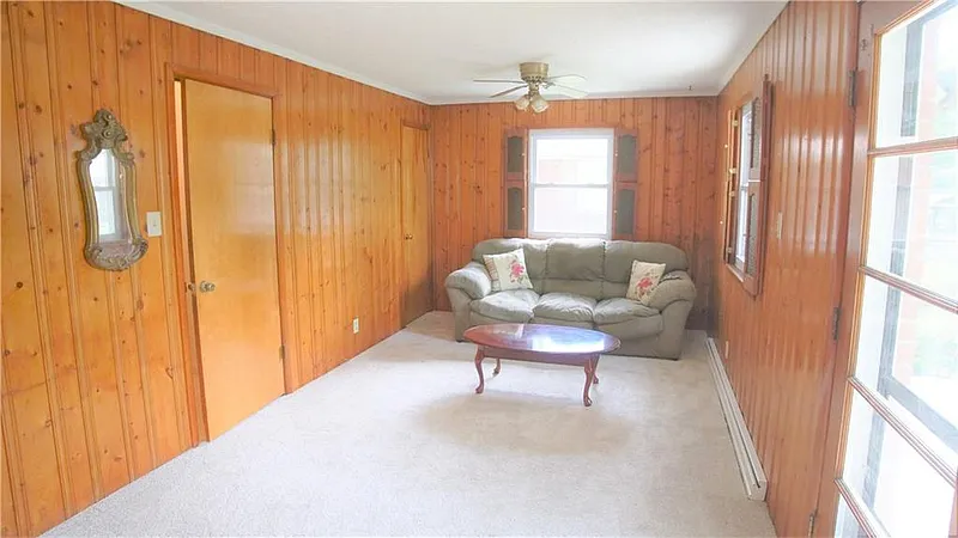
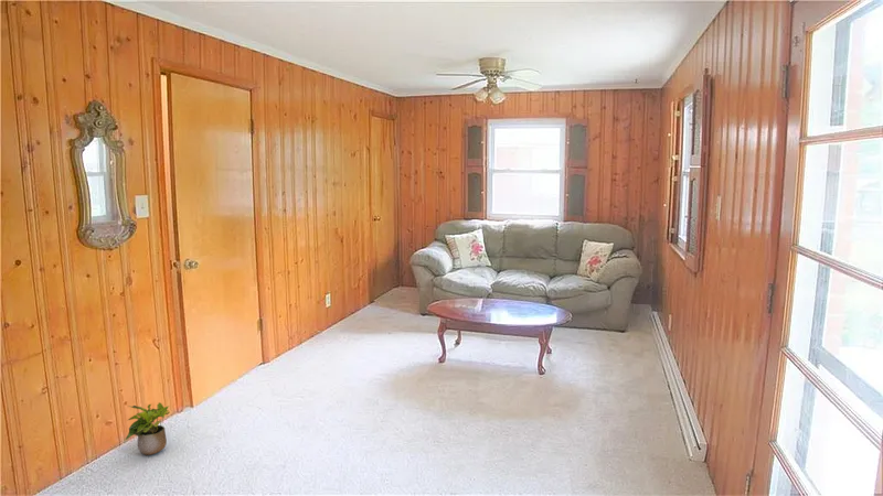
+ potted plant (147, 428)
